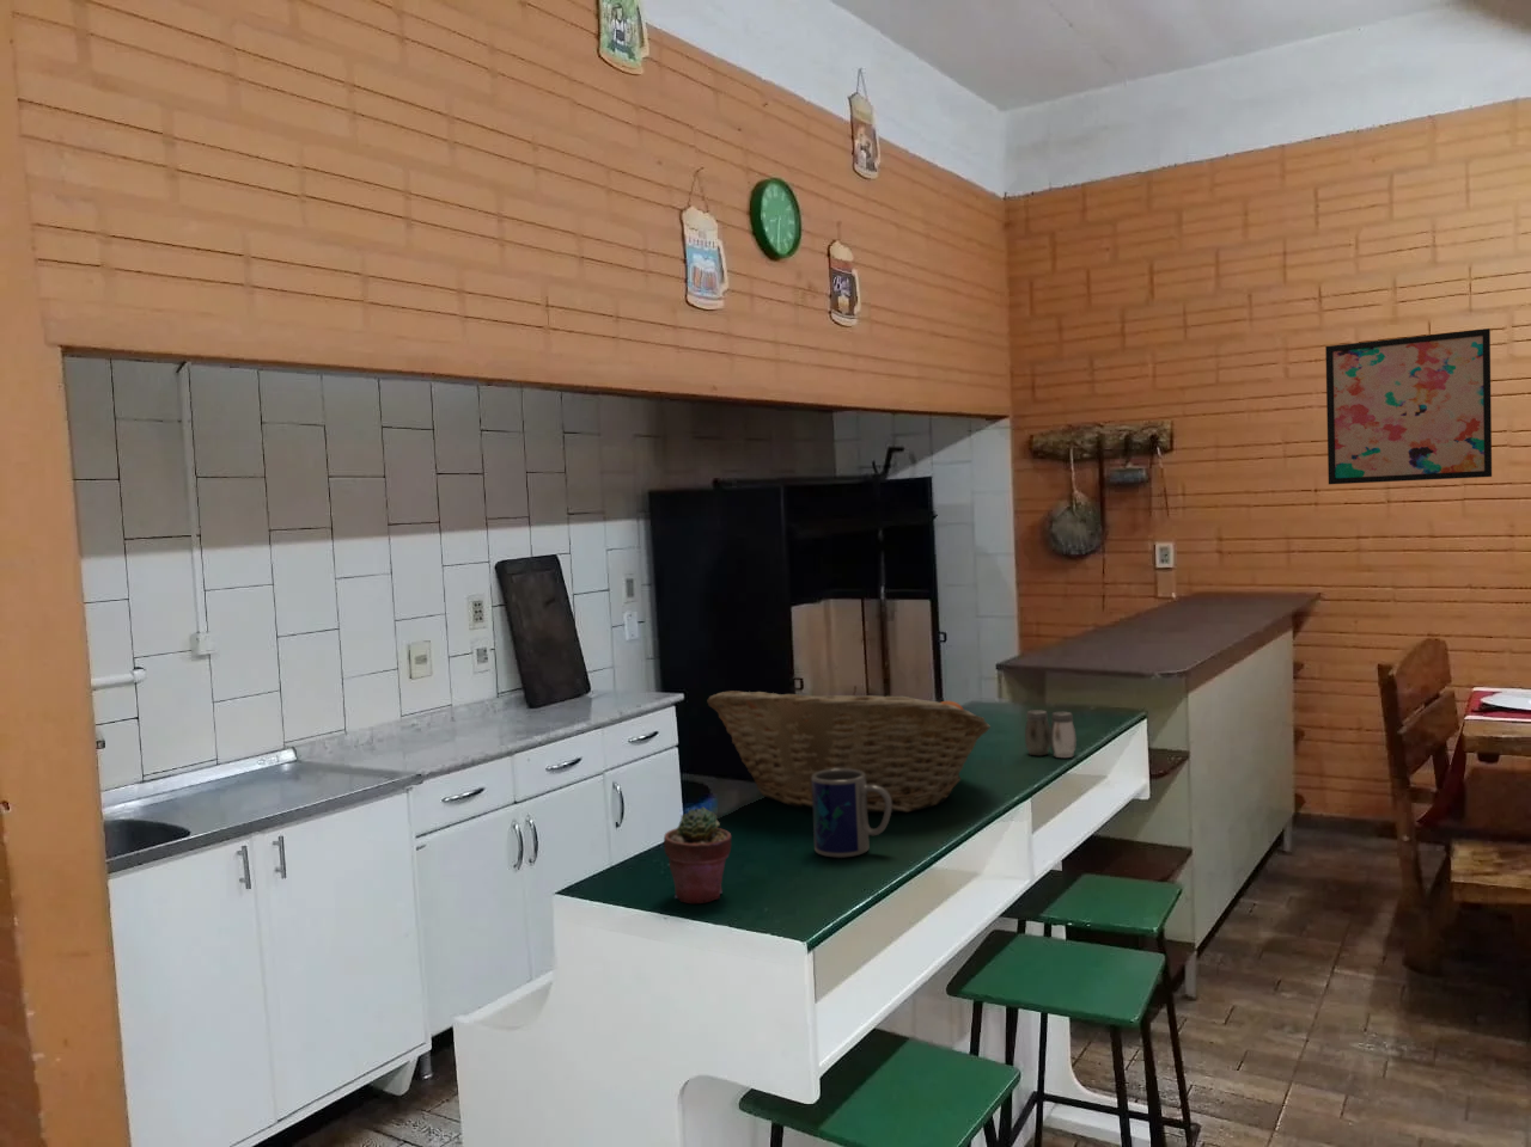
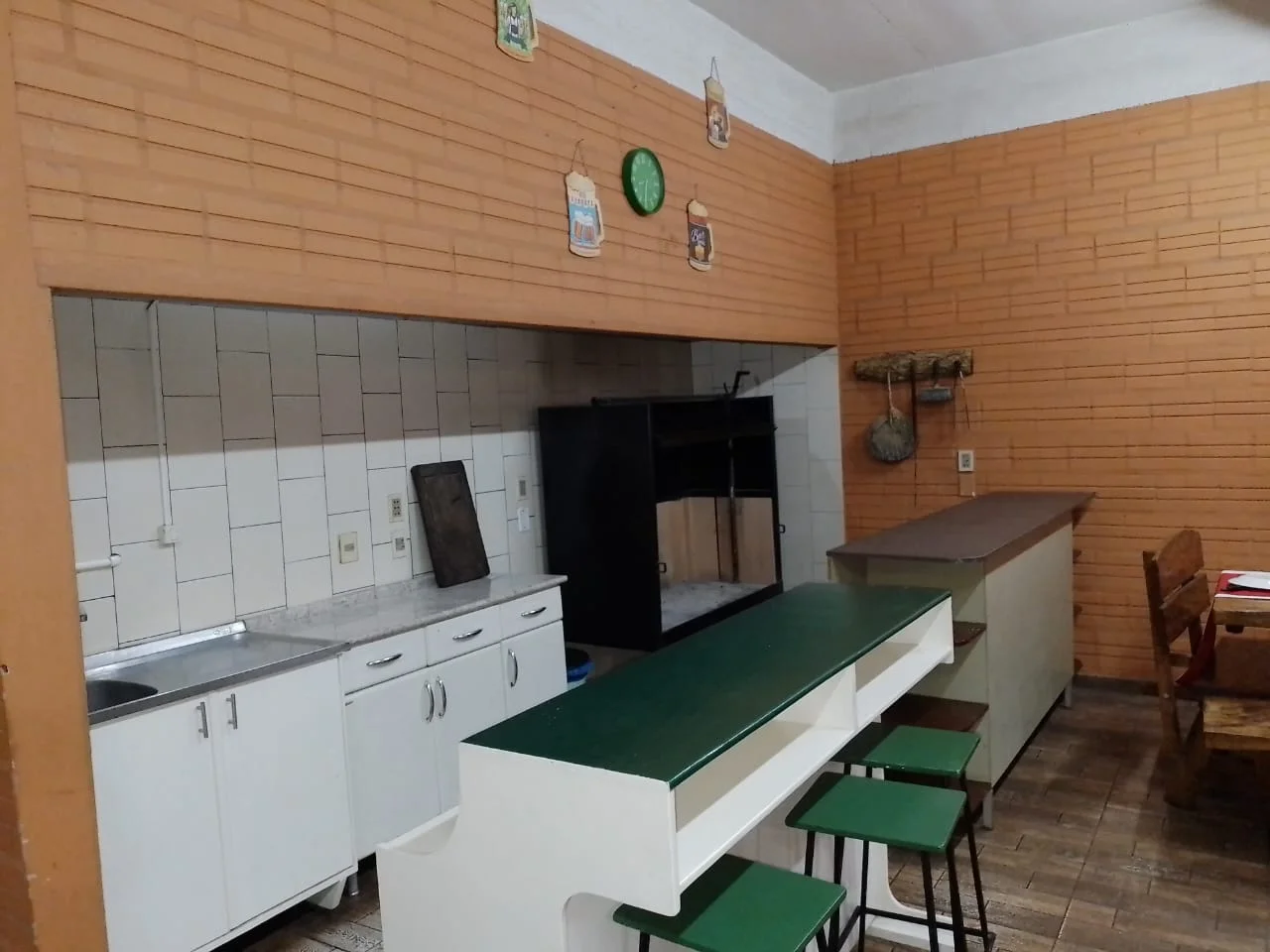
- fruit basket (845, 736)
- potted succulent (697, 852)
- mug (852, 812)
- salt and pepper shaker (1049, 733)
- wall art (1406, 408)
